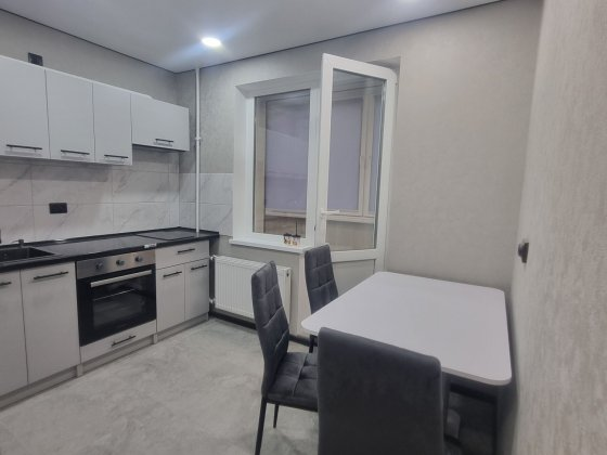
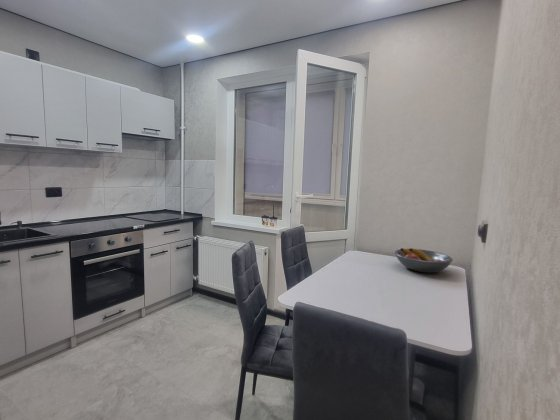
+ fruit bowl (422, 260)
